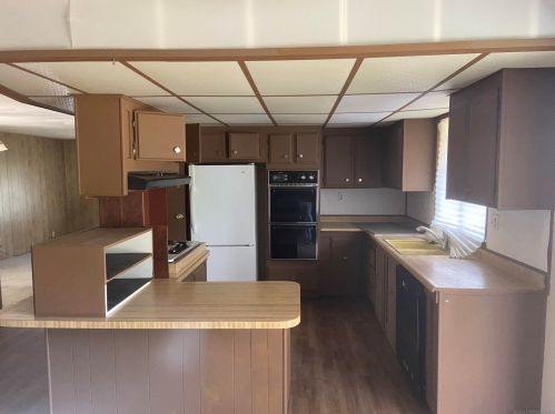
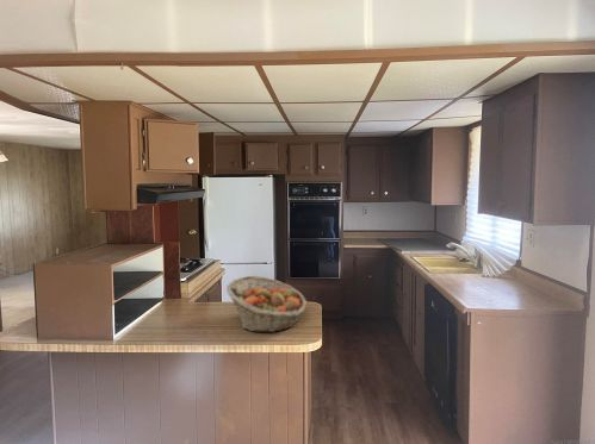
+ fruit basket (267, 301)
